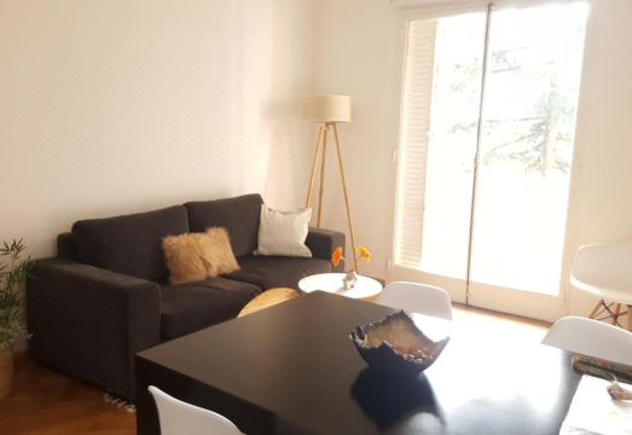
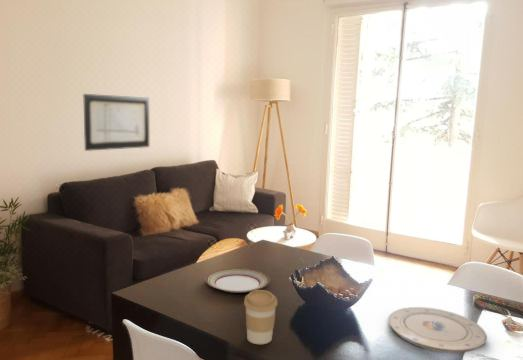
+ coffee cup (260, 316)
+ plate (237, 281)
+ wall art (118, 122)
+ plate (435, 328)
